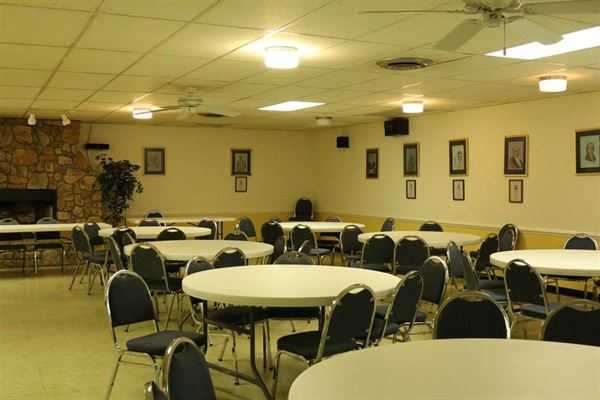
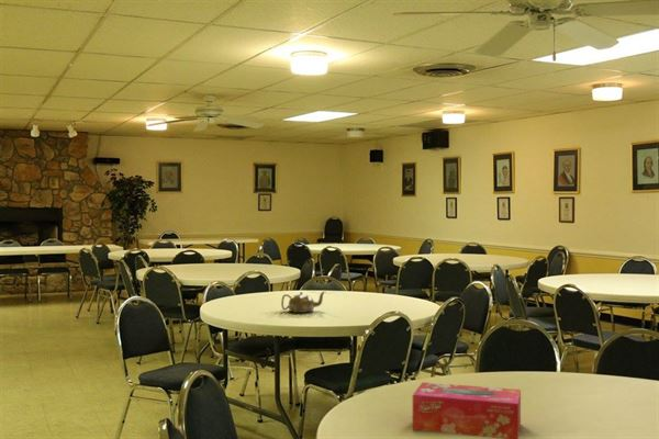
+ tissue box (467, 409)
+ teapot (303, 301)
